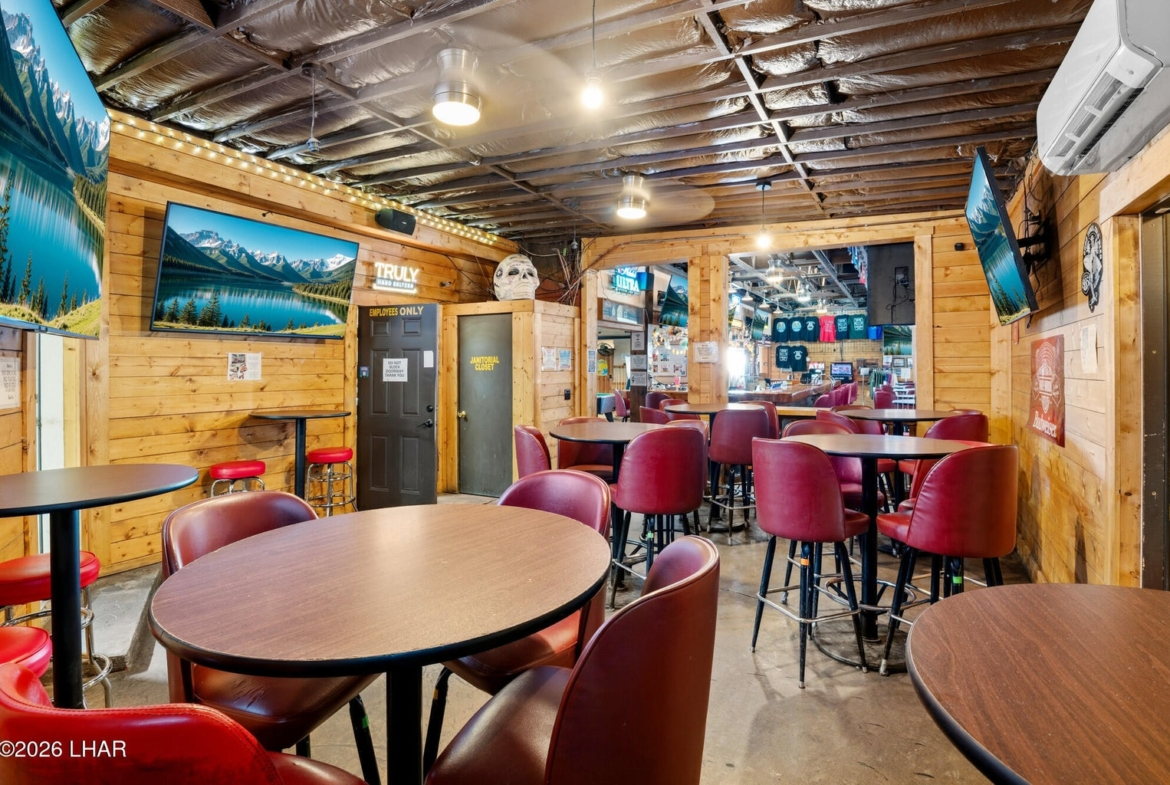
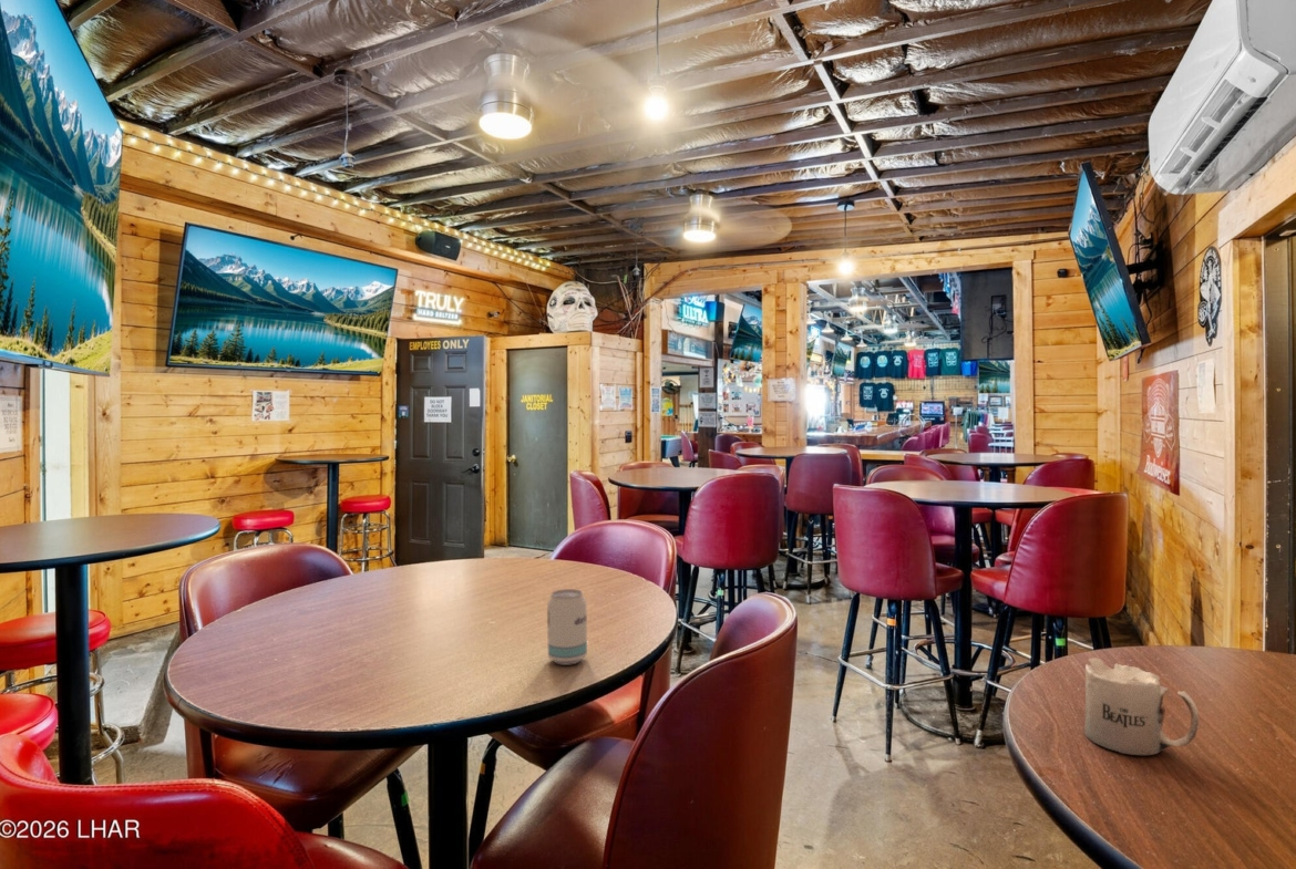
+ mug (1136, 708)
+ beverage can (567, 627)
